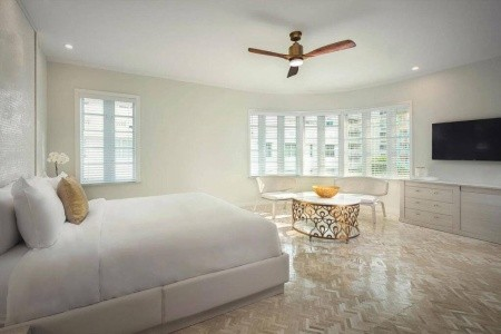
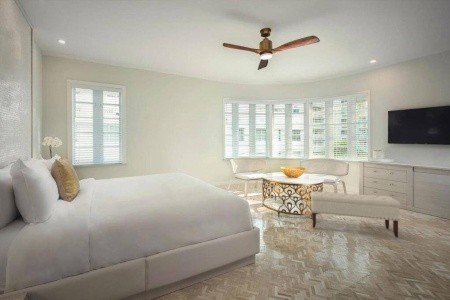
+ bench (350, 211)
